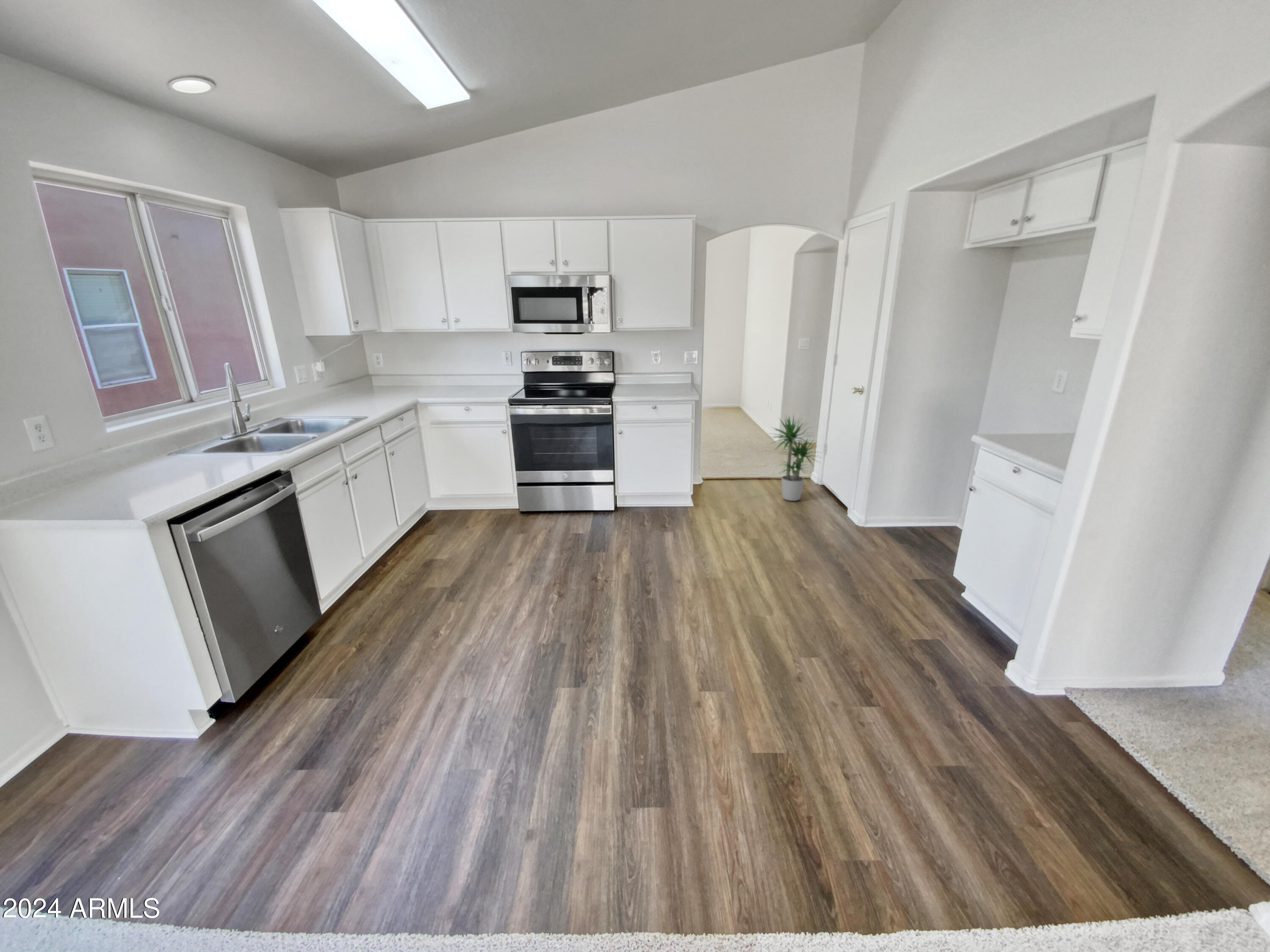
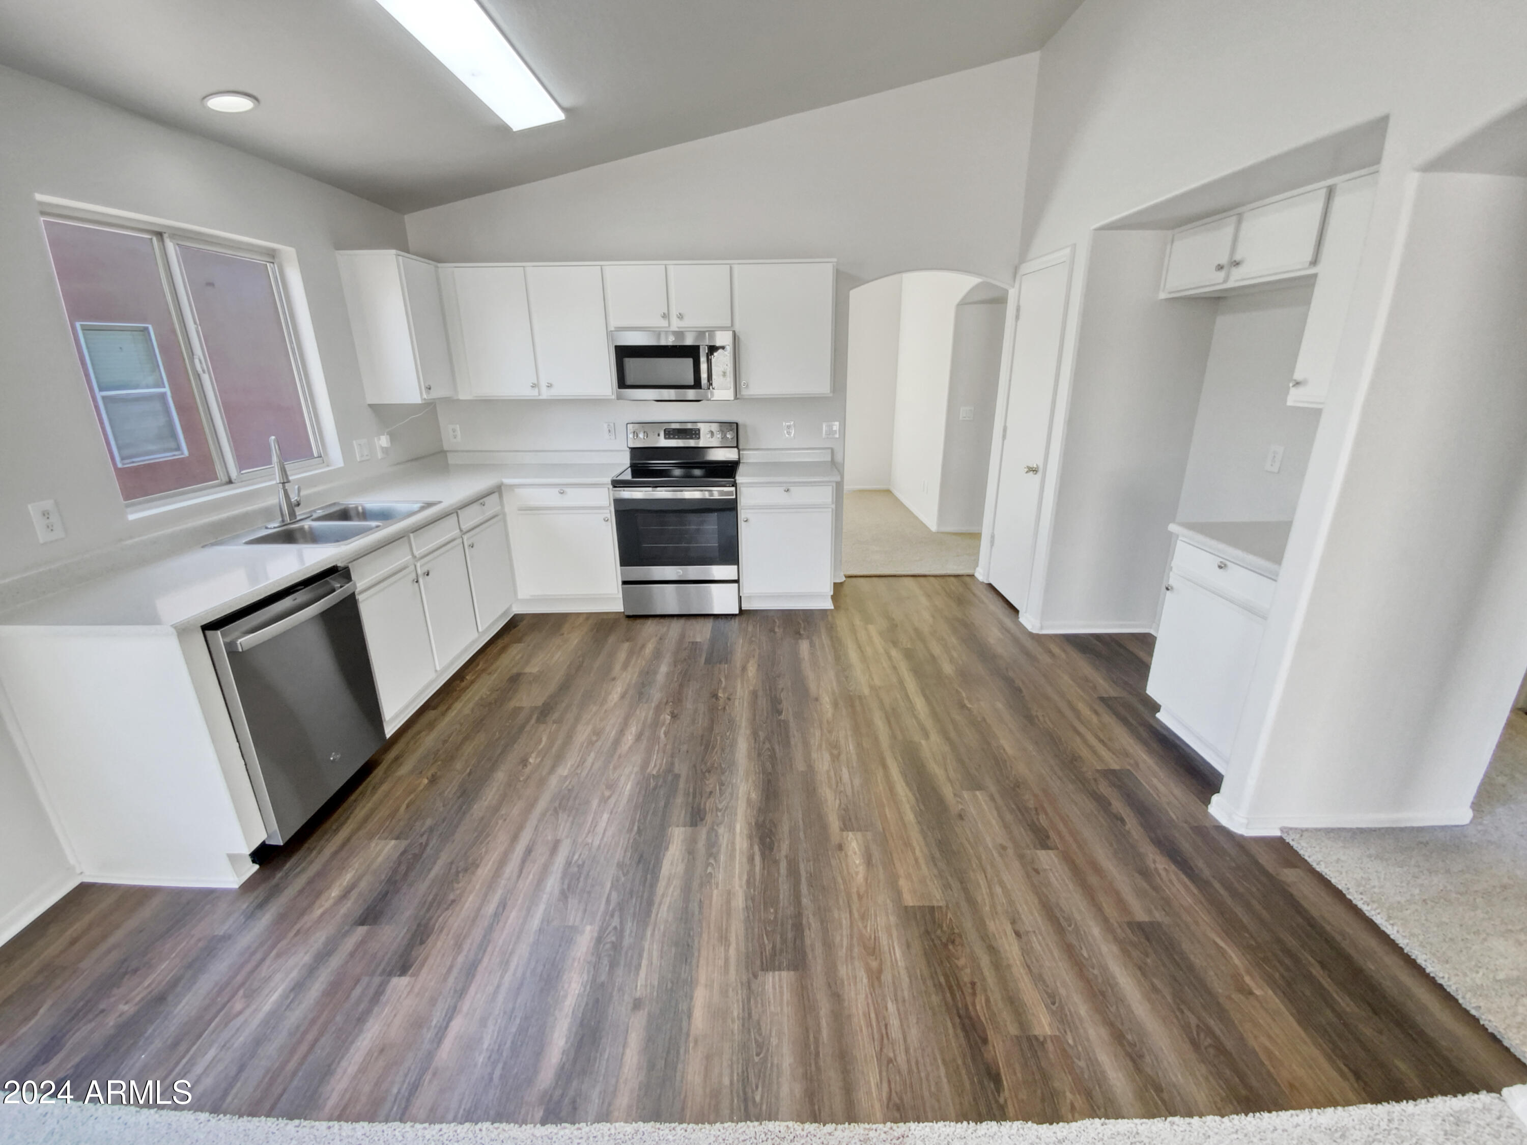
- potted plant (793, 457)
